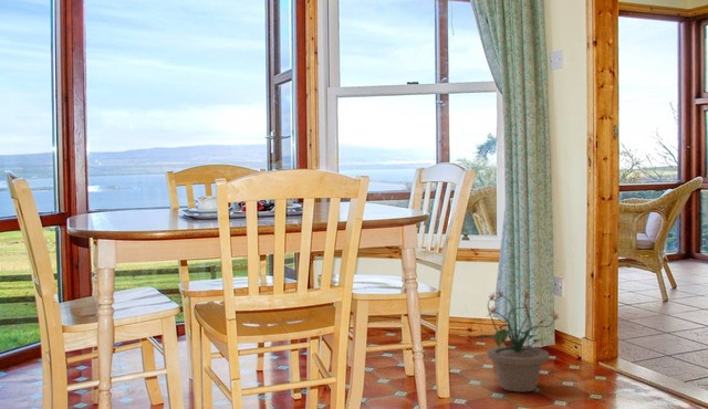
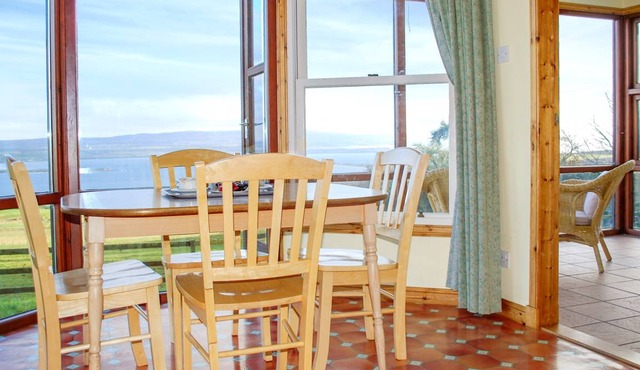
- potted plant (513, 338)
